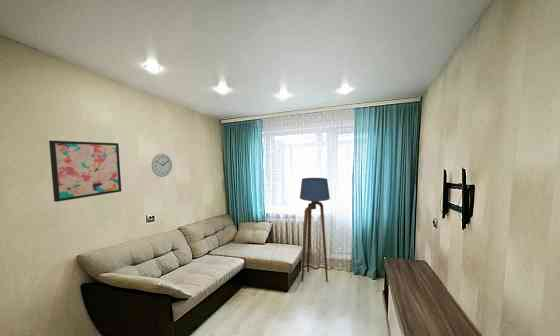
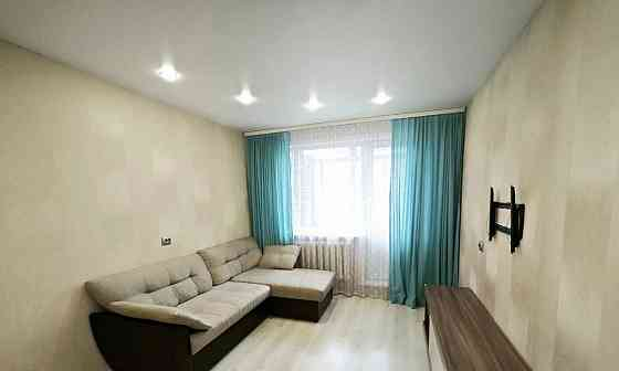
- floor lamp (310, 229)
- wall art (89, 169)
- wall clock (162, 165)
